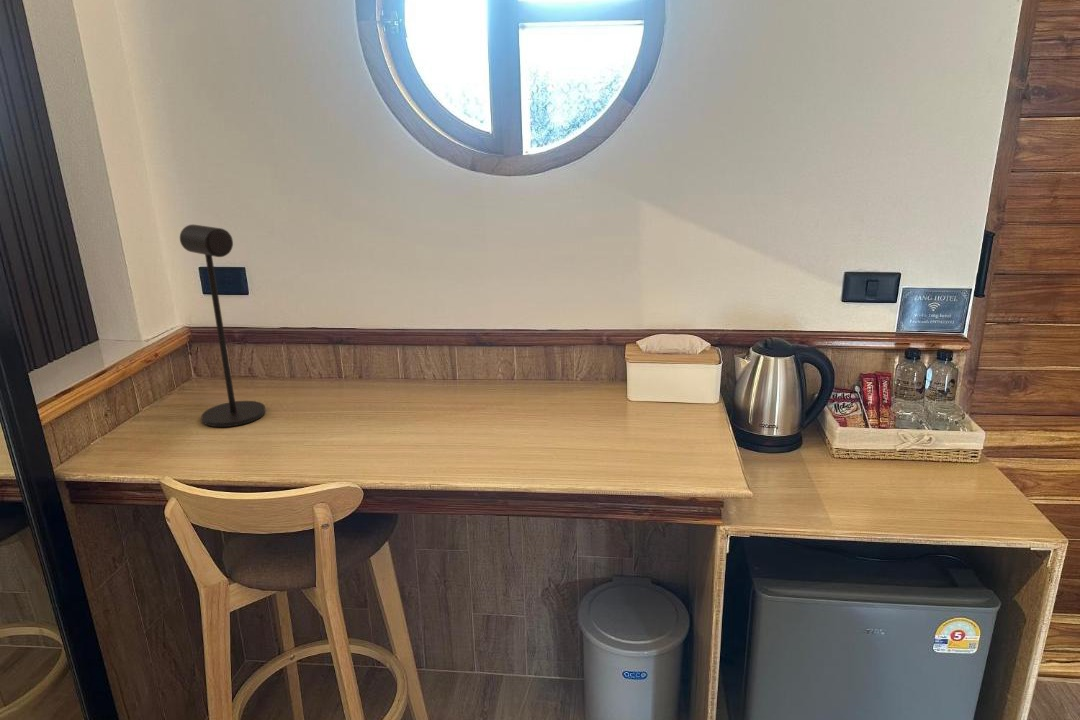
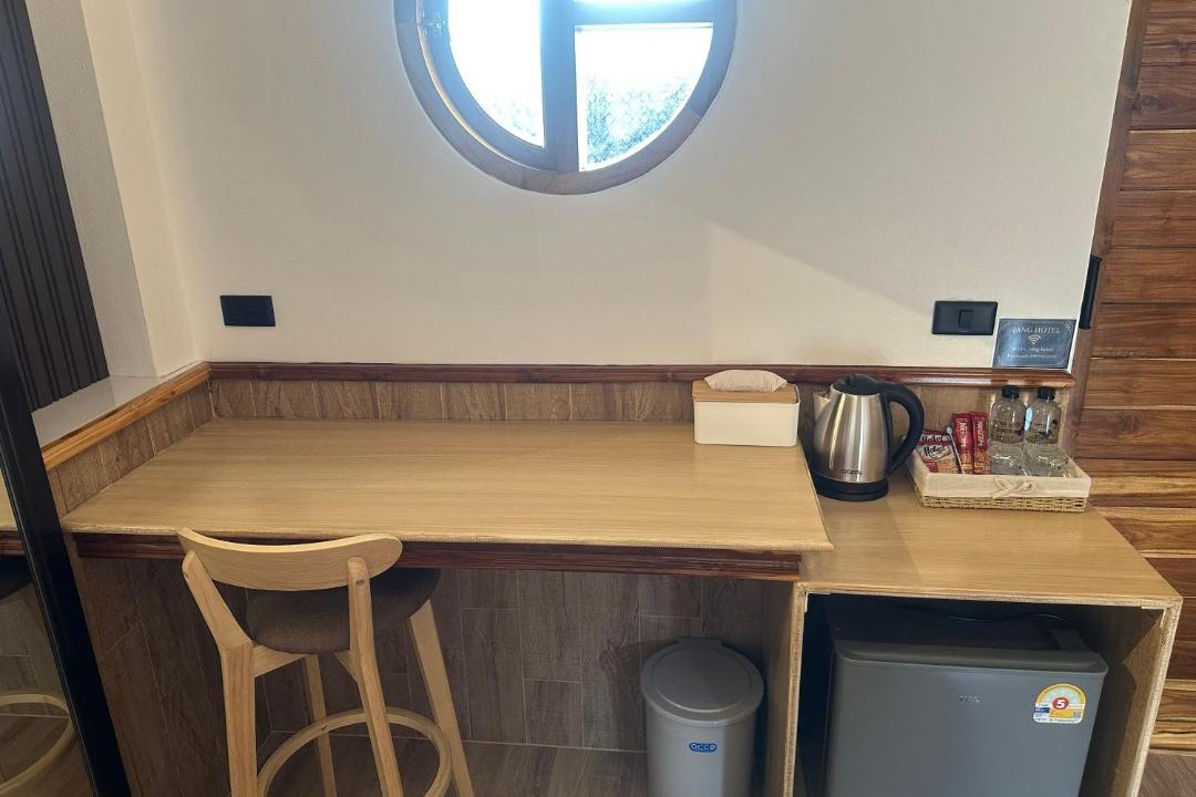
- desk lamp (219, 325)
